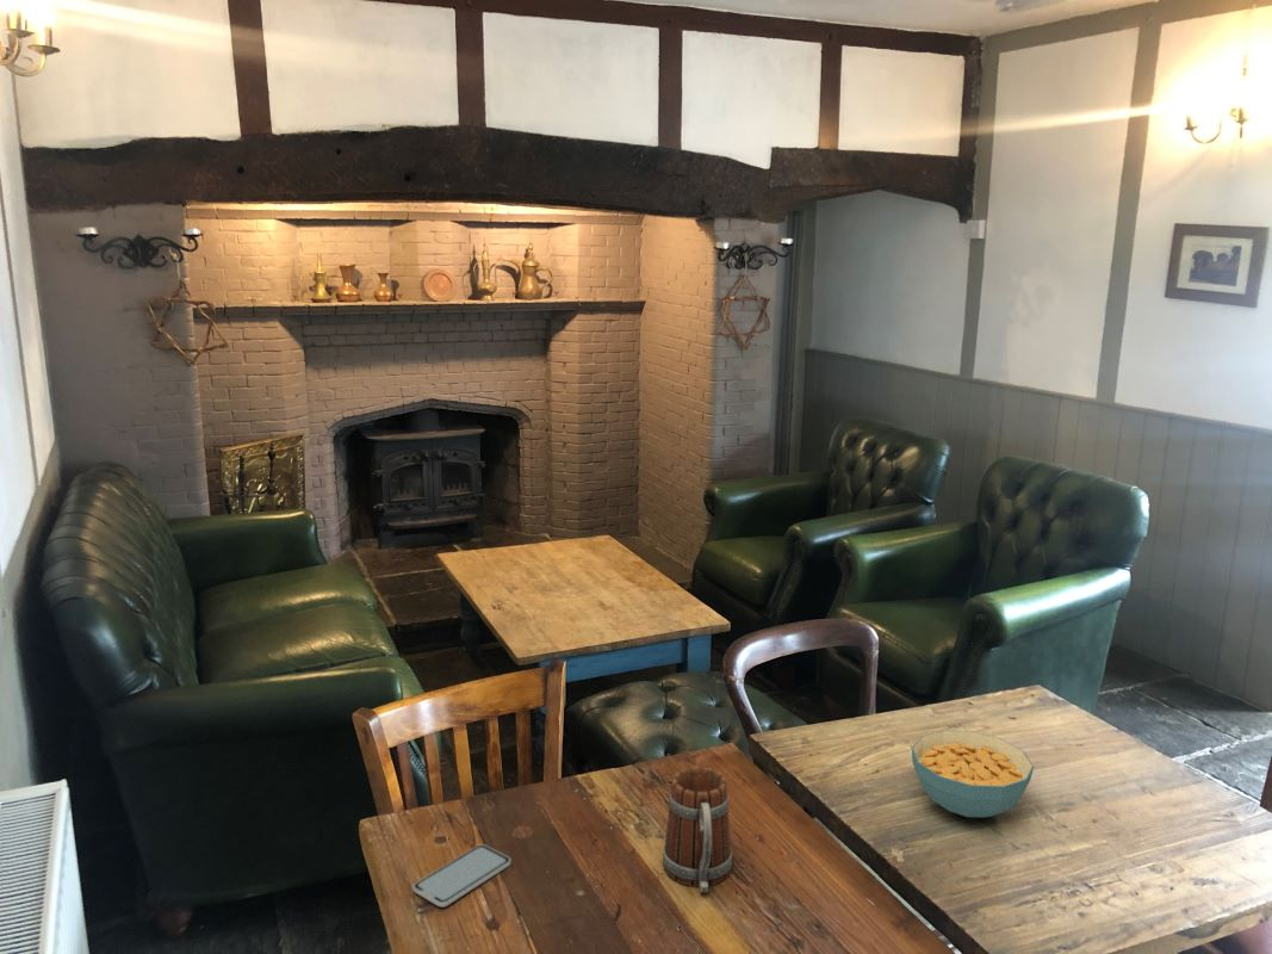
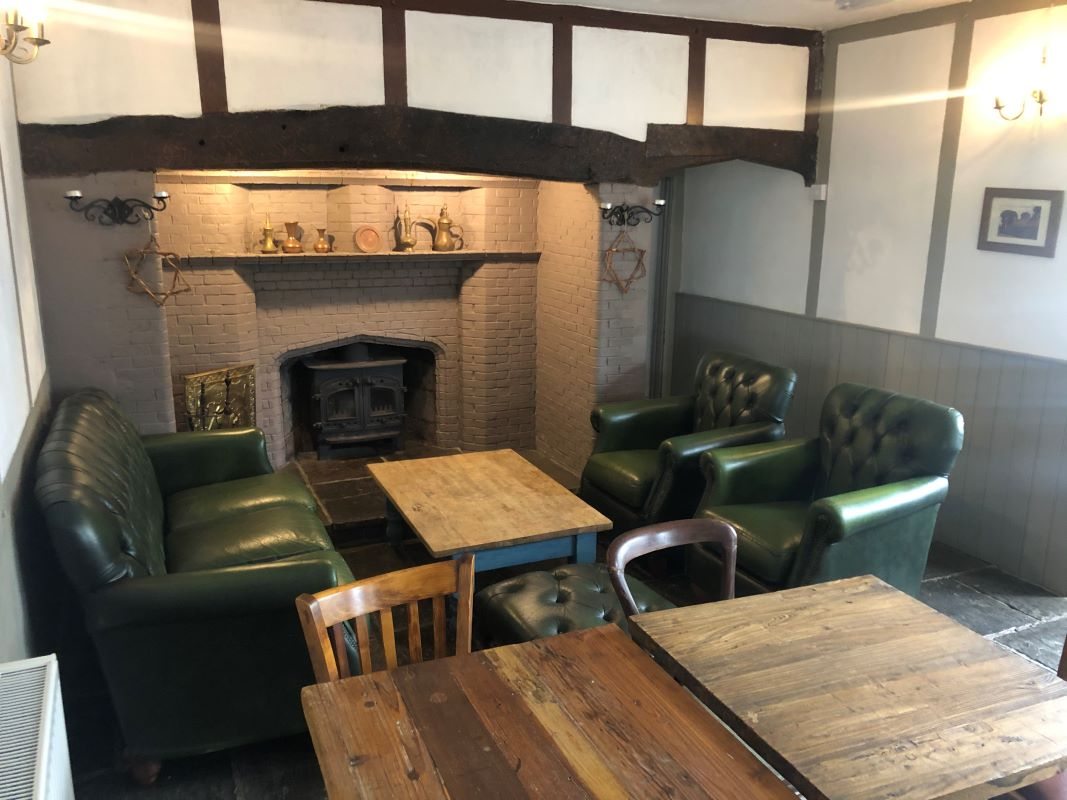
- beer mug (700, 832)
- cereal bowl (969, 782)
- smartphone (463, 874)
